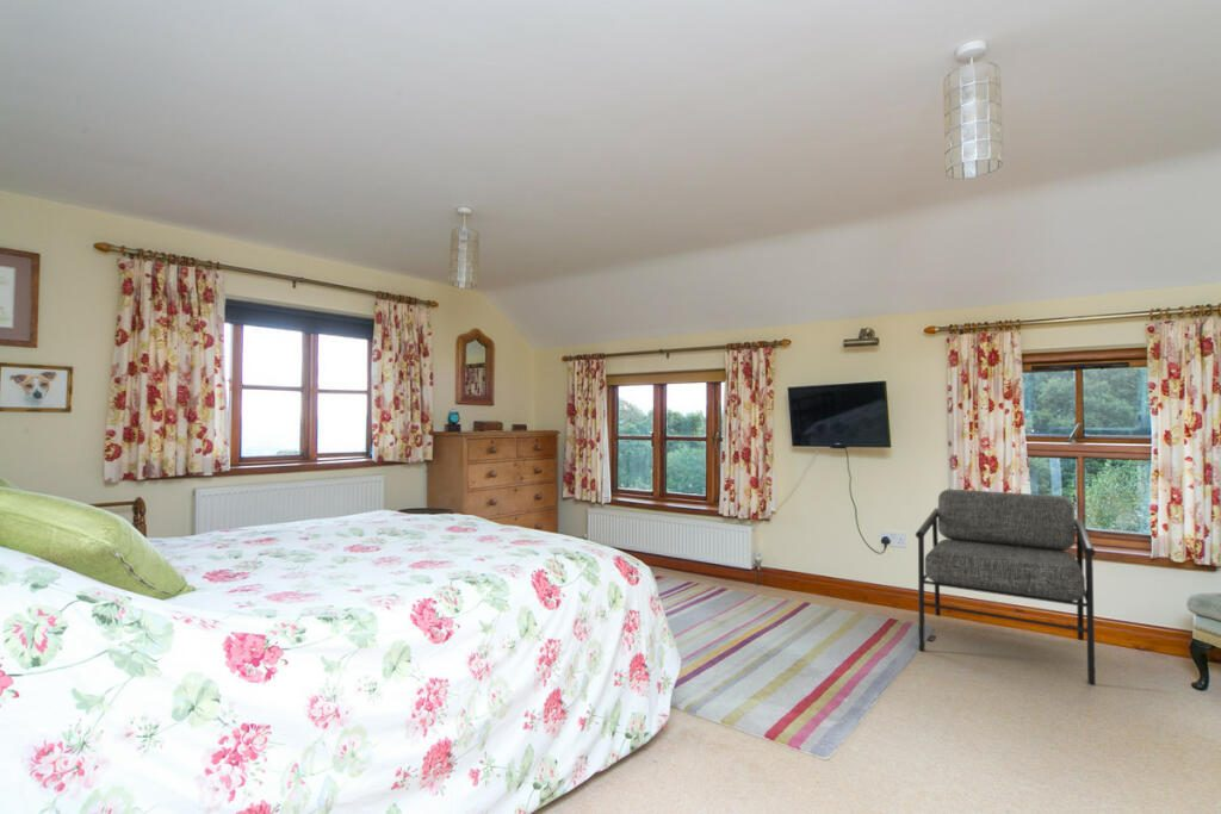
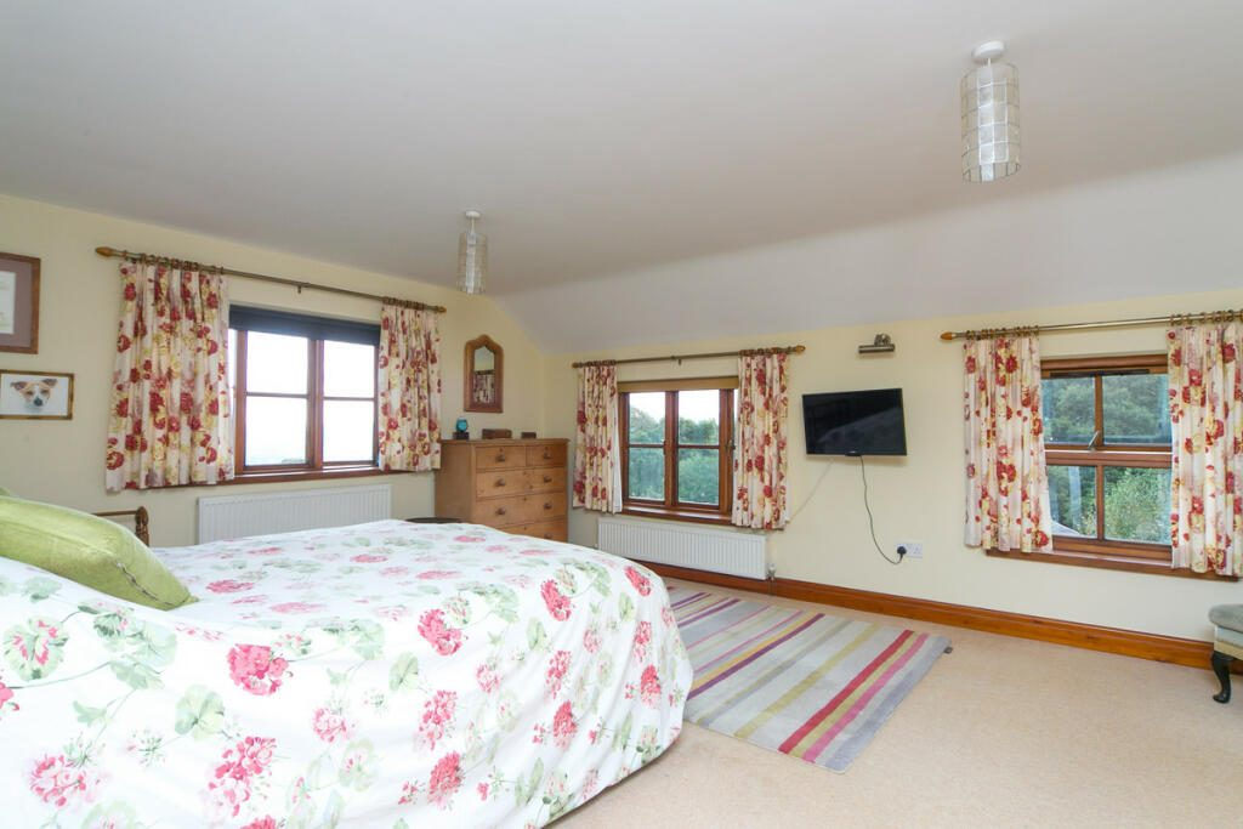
- armchair (1002, 570)
